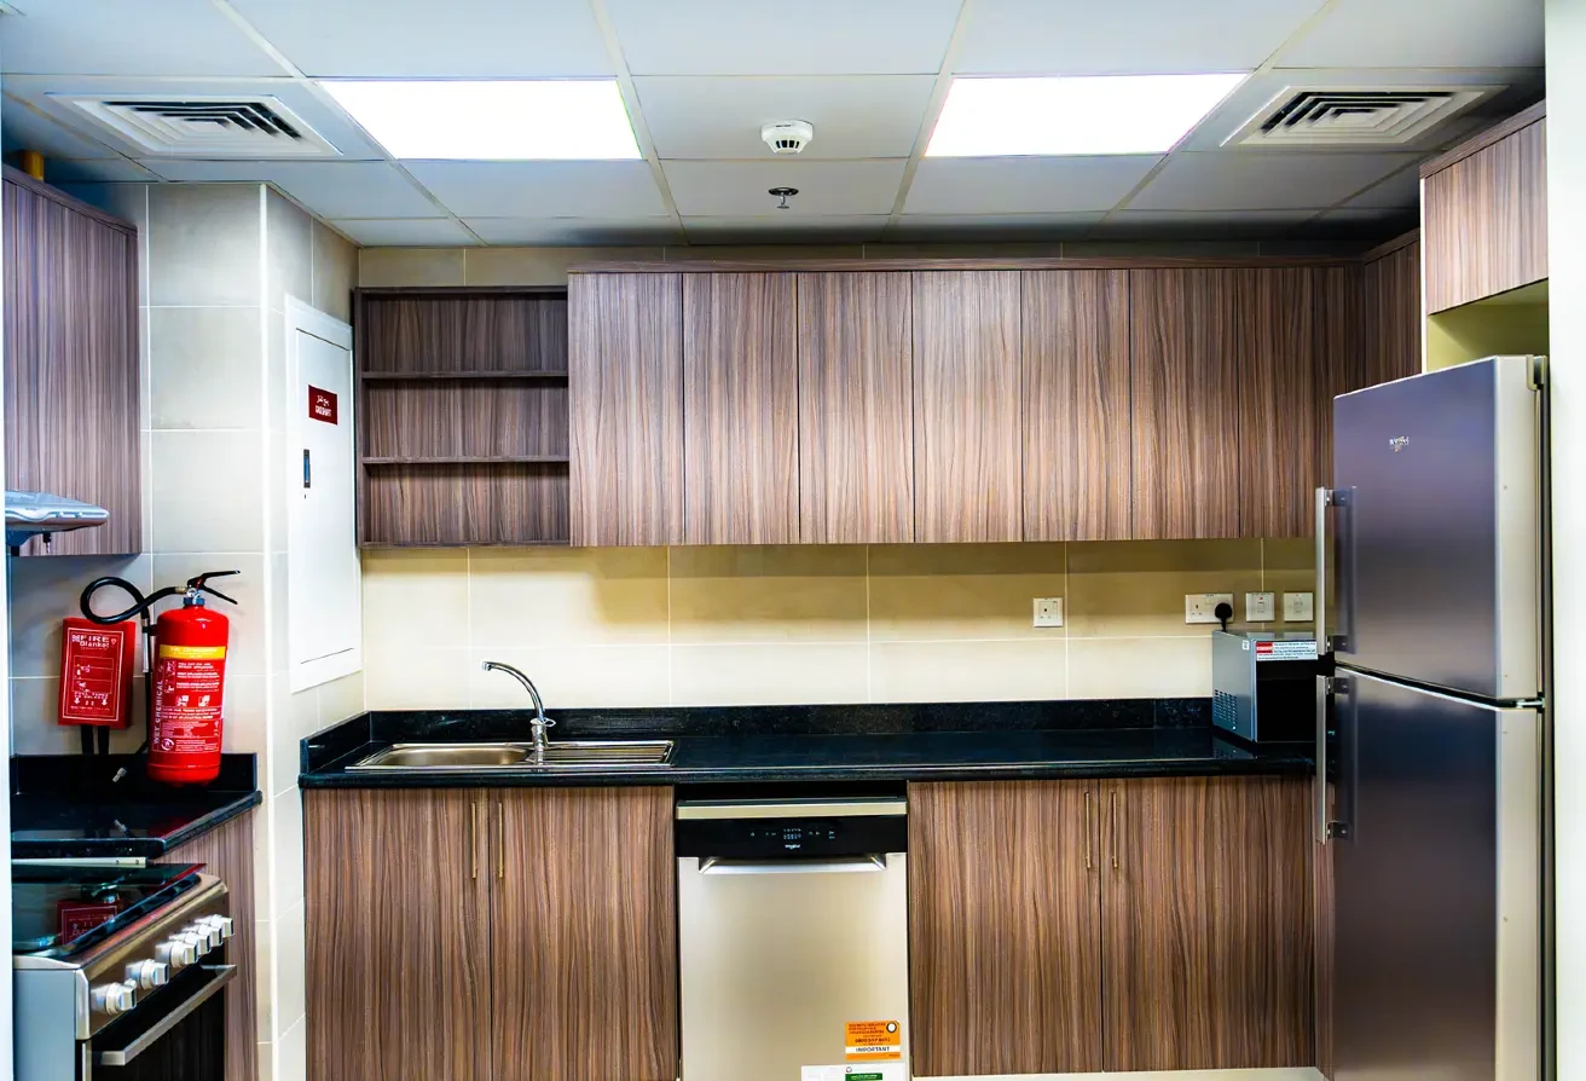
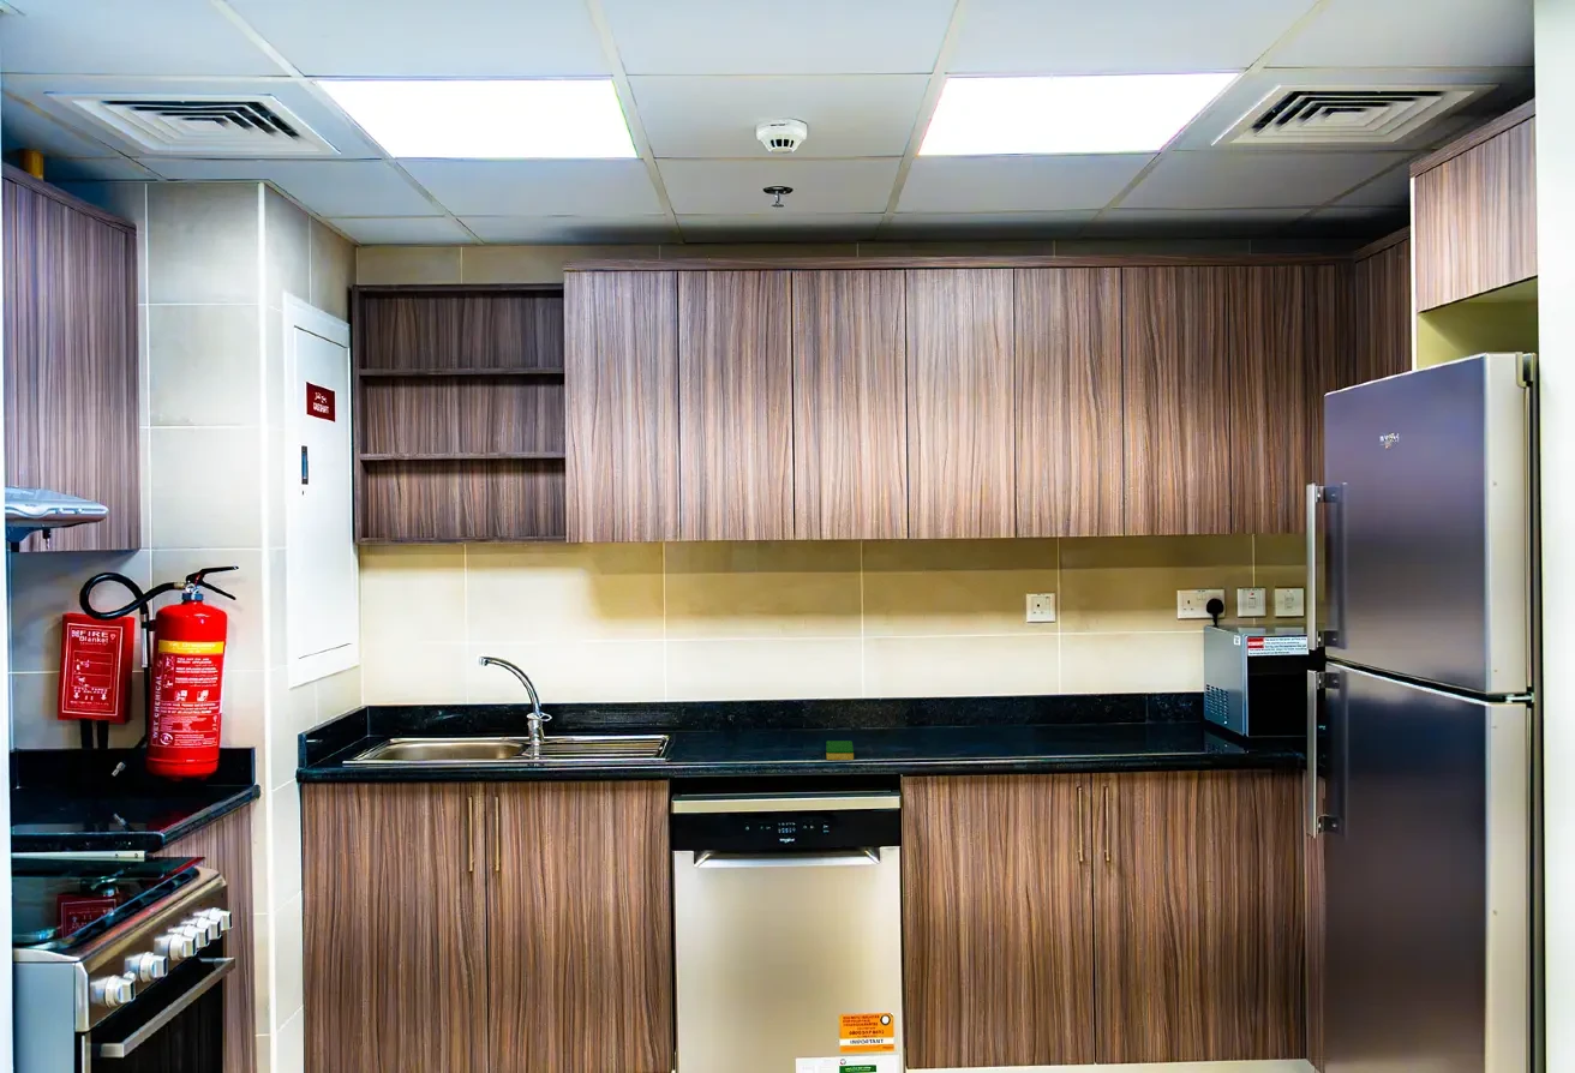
+ dish sponge (839, 750)
